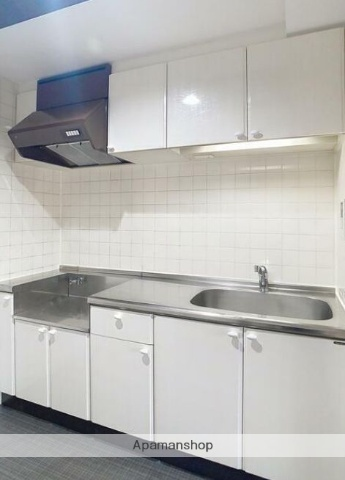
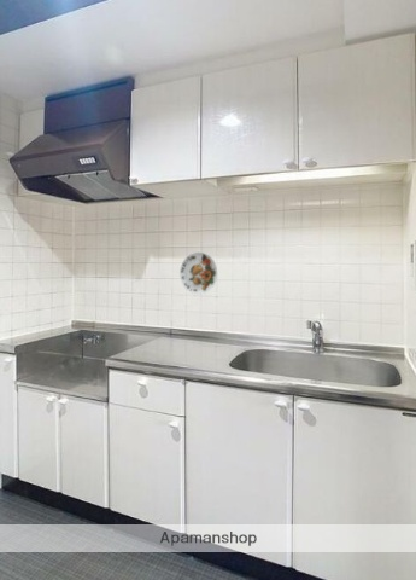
+ decorative plate (198, 273)
